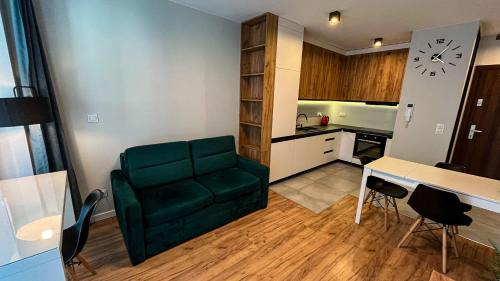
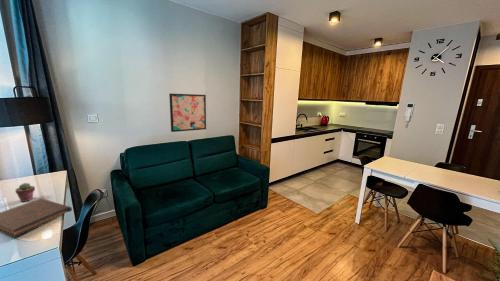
+ wall art (188, 112)
+ book (30, 215)
+ potted succulent (25, 191)
